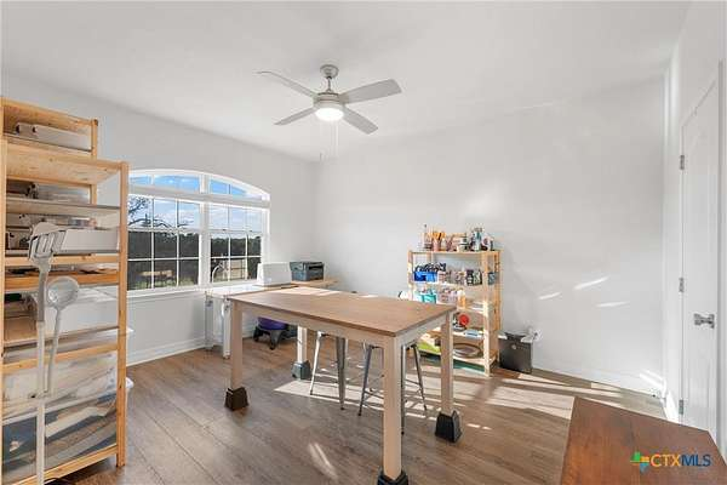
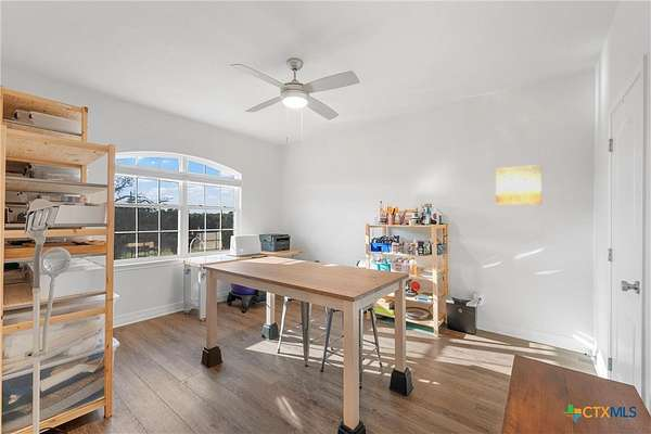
+ wall art (518, 186)
